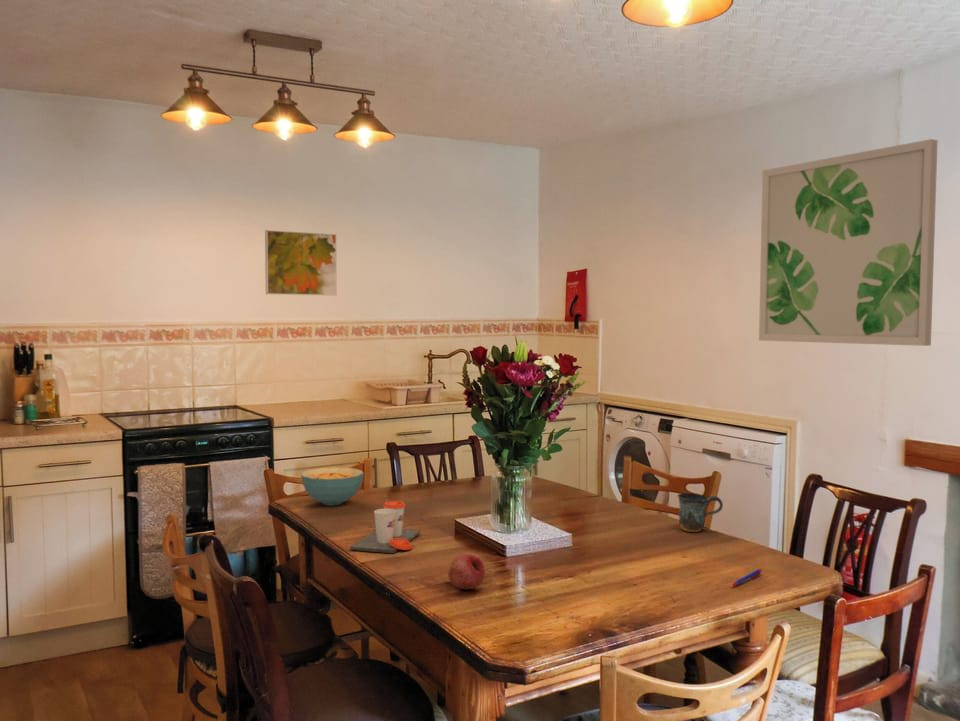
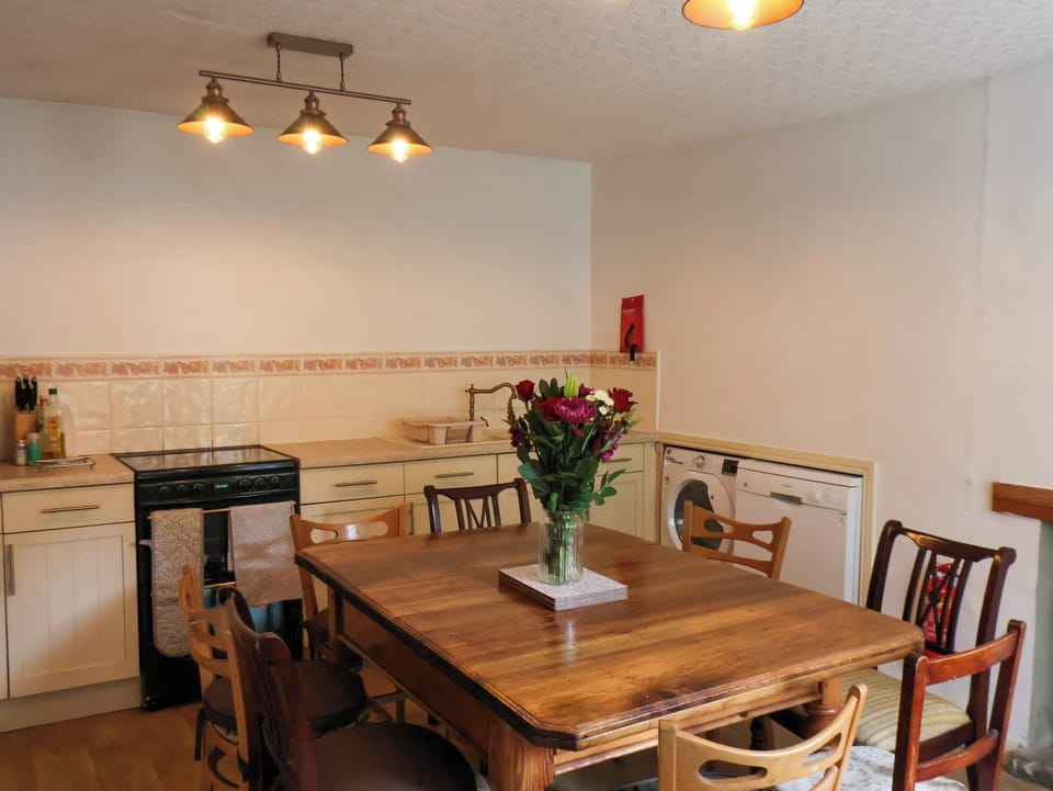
- mug (697, 513)
- cup (391, 523)
- fruit (466, 570)
- wall art (839, 250)
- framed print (301, 263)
- cereal bowl (332, 488)
- pen (746, 577)
